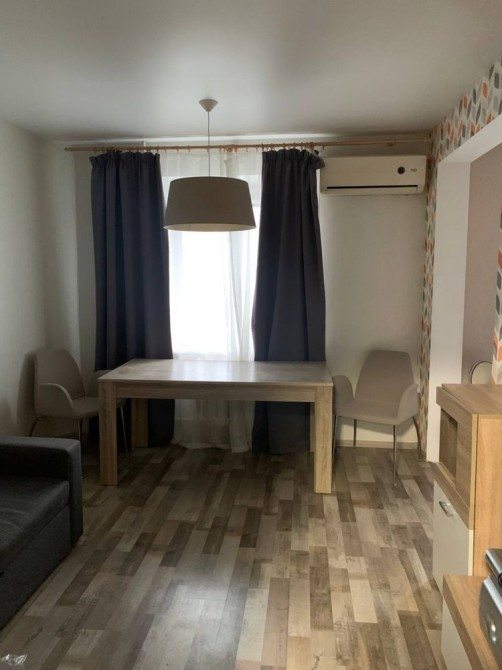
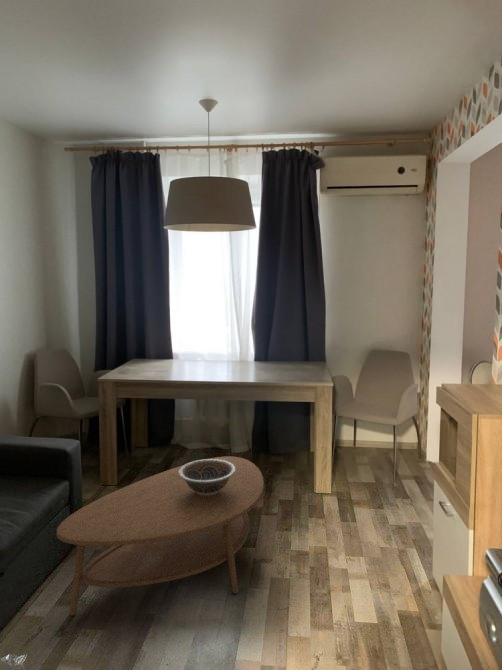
+ decorative bowl (207, 479)
+ coffee table (186, 533)
